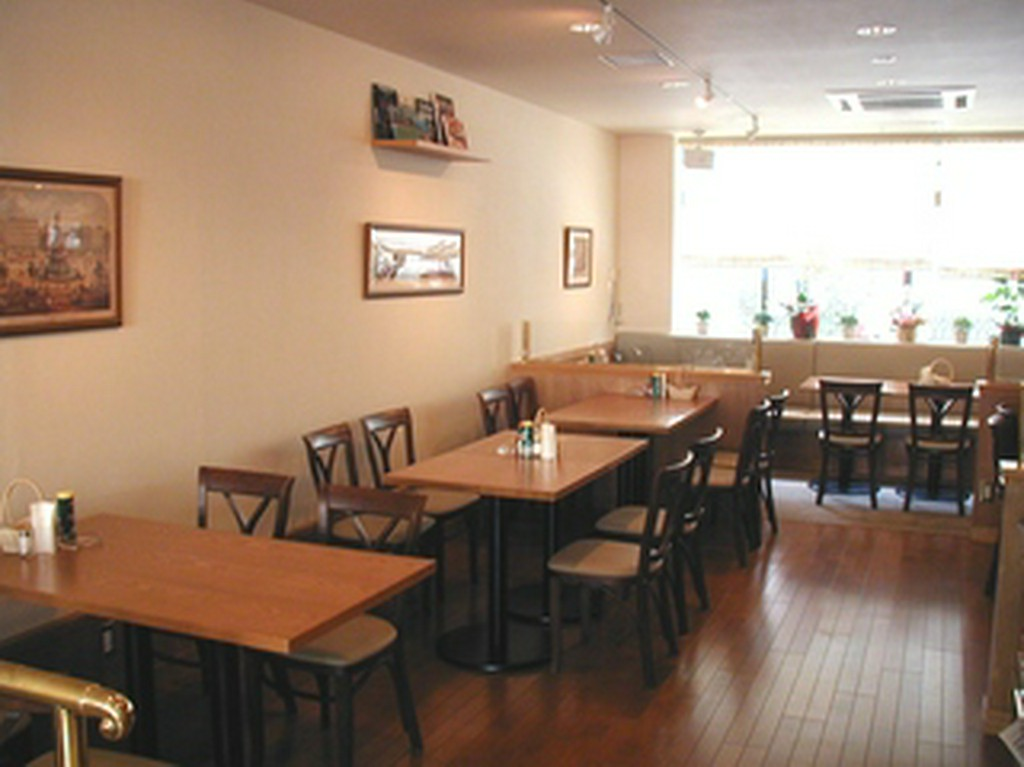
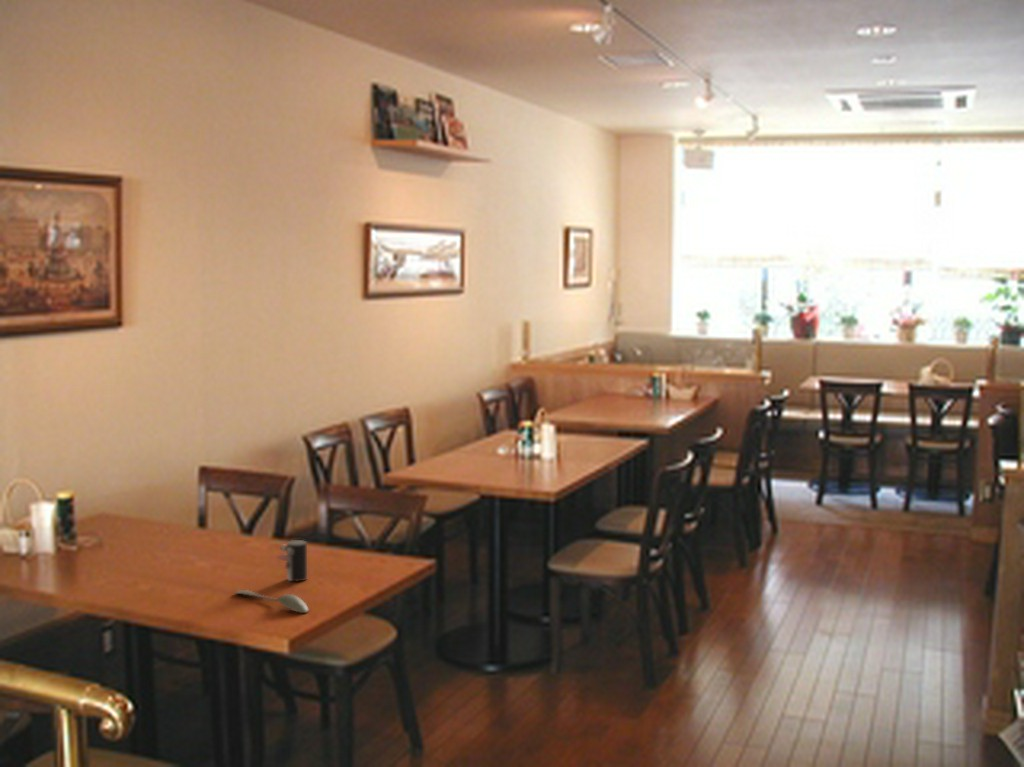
+ spoon (269, 597)
+ cup (292, 561)
